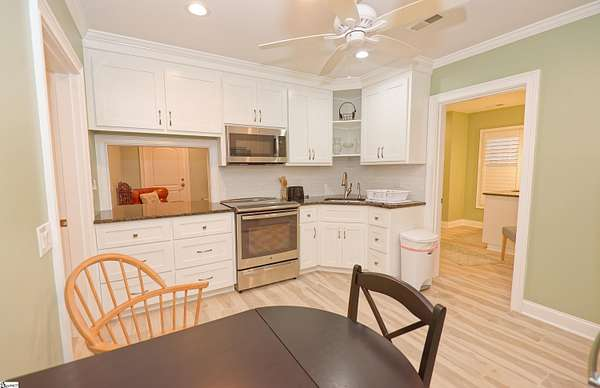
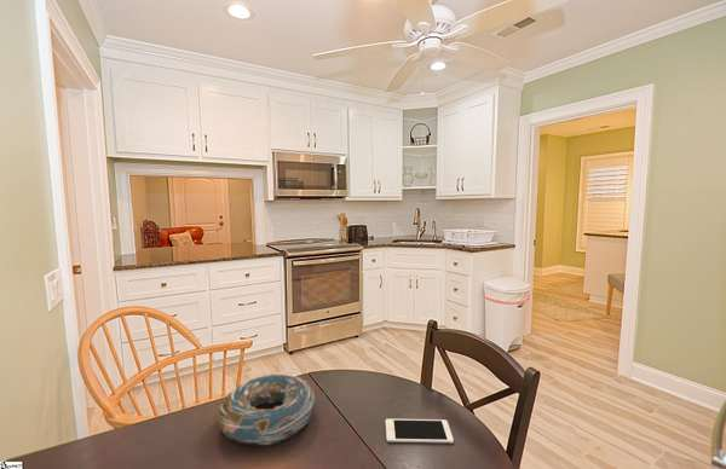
+ decorative bowl (269, 403)
+ cell phone (417, 430)
